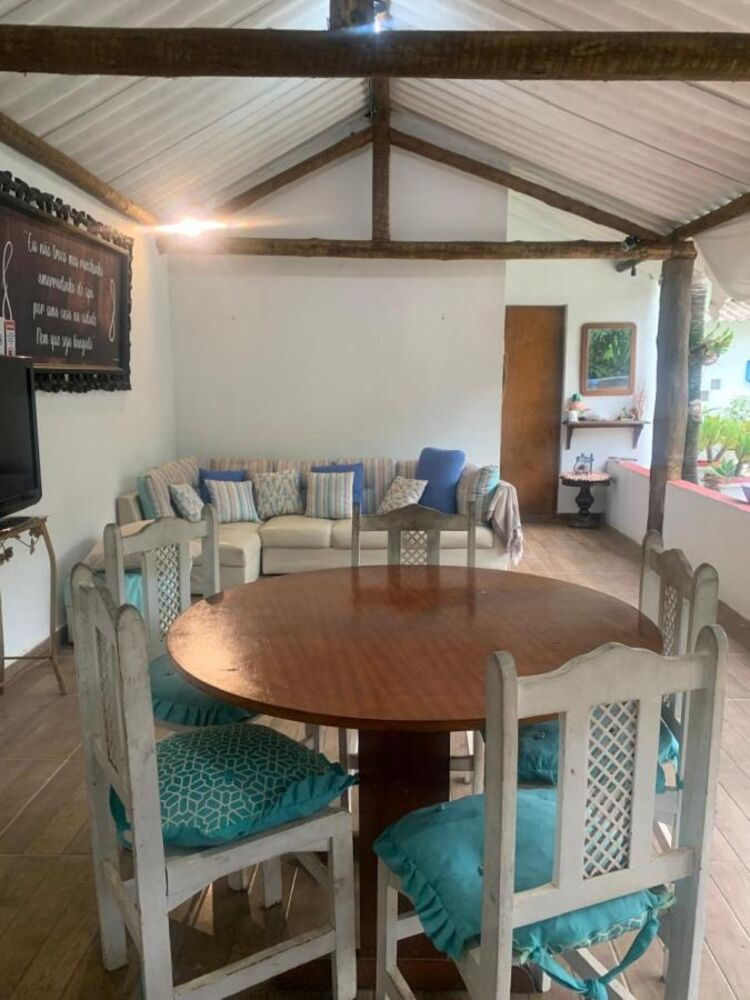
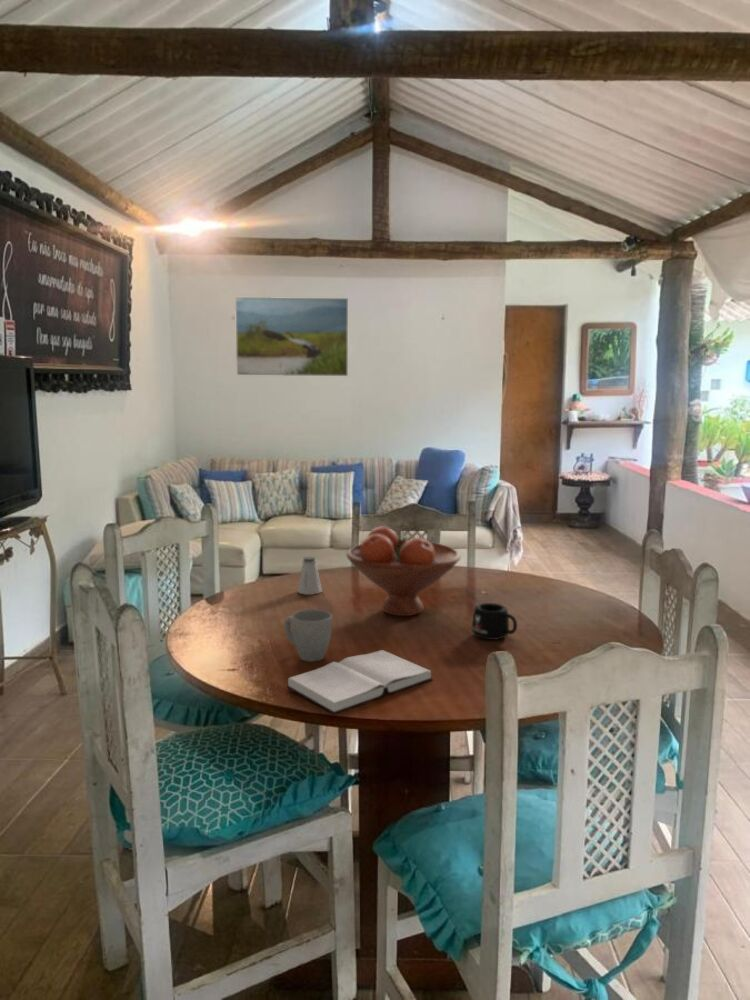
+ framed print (292, 337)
+ saltshaker (309, 574)
+ mug (306, 634)
+ fruit bowl (403, 570)
+ hardback book (360, 677)
+ mug (496, 622)
